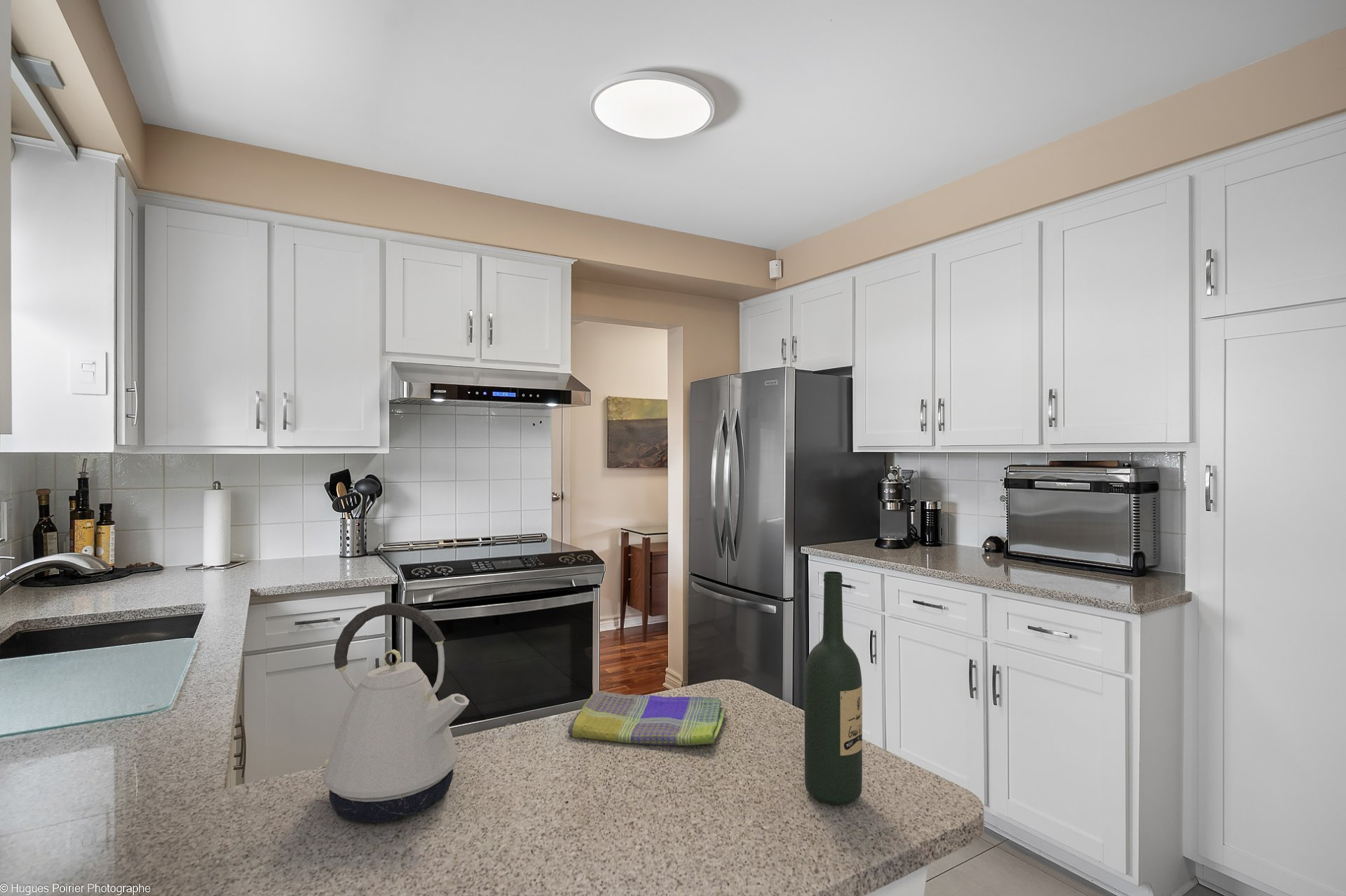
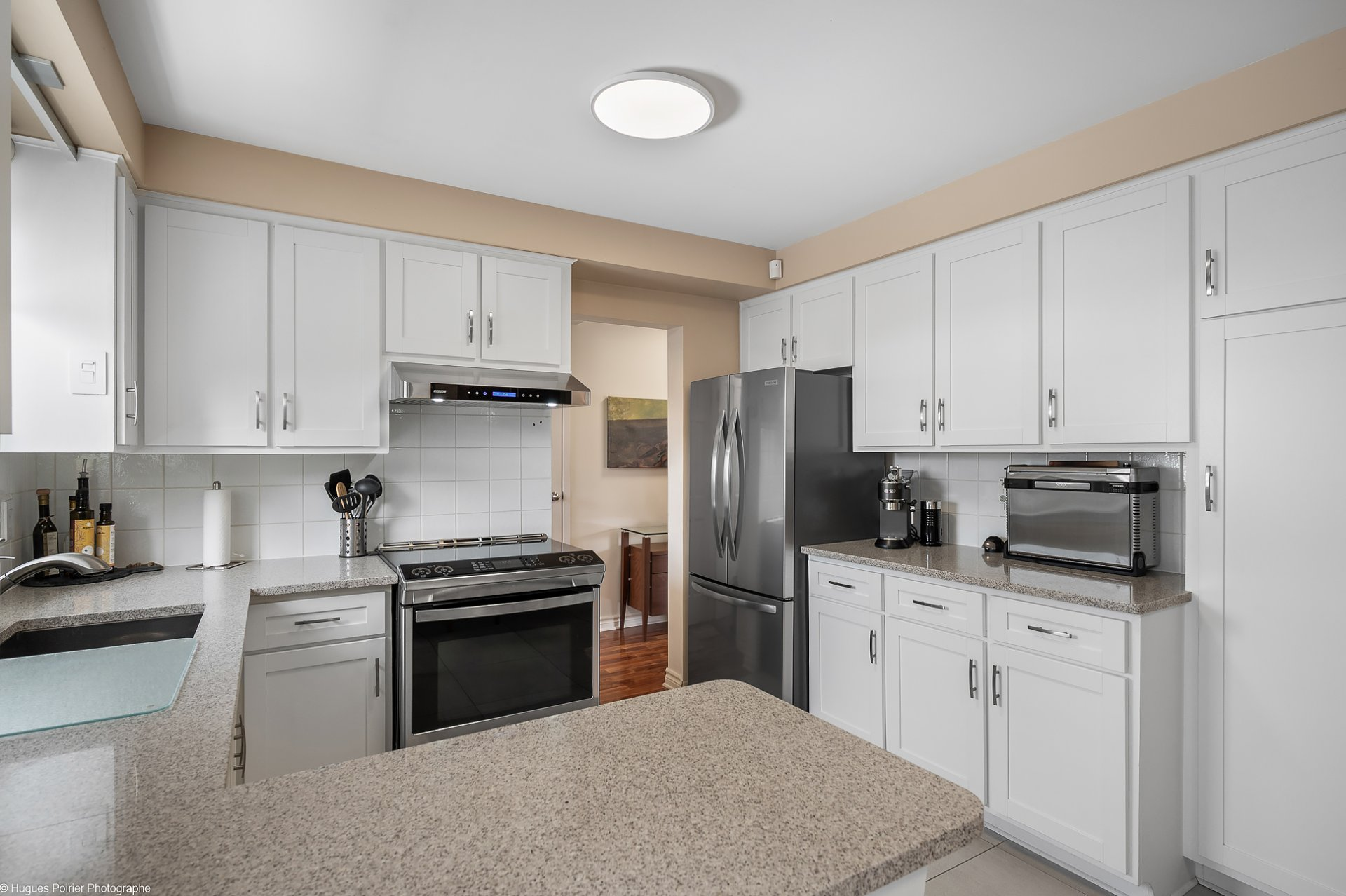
- dish towel (648, 716)
- wine bottle (833, 684)
- kettle (397, 700)
